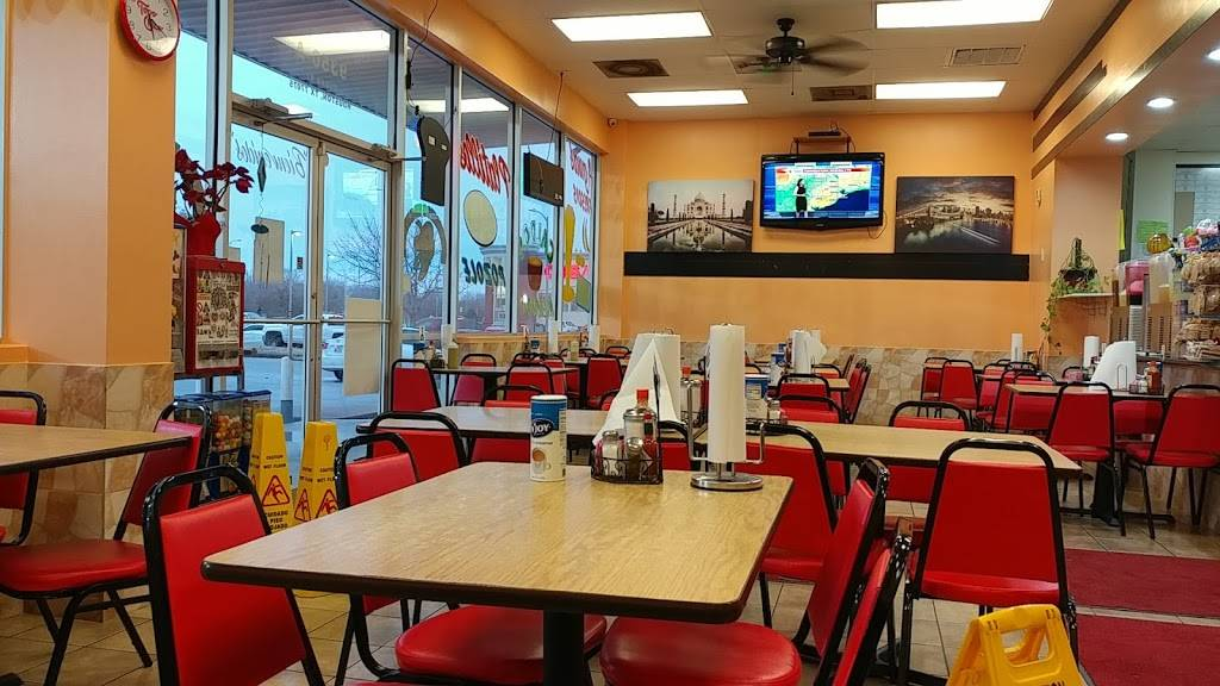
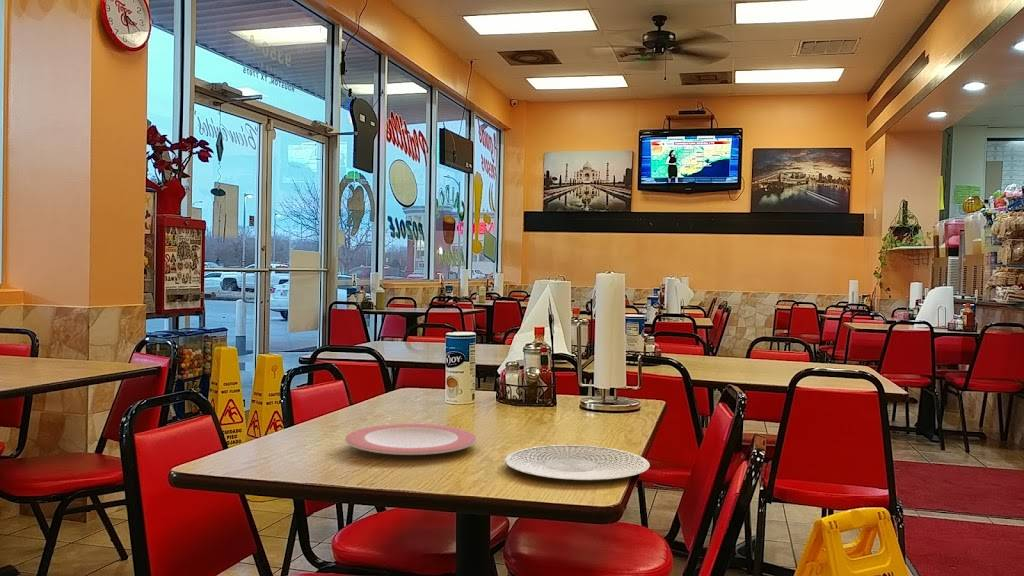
+ plate (576, 463)
+ plate (411, 440)
